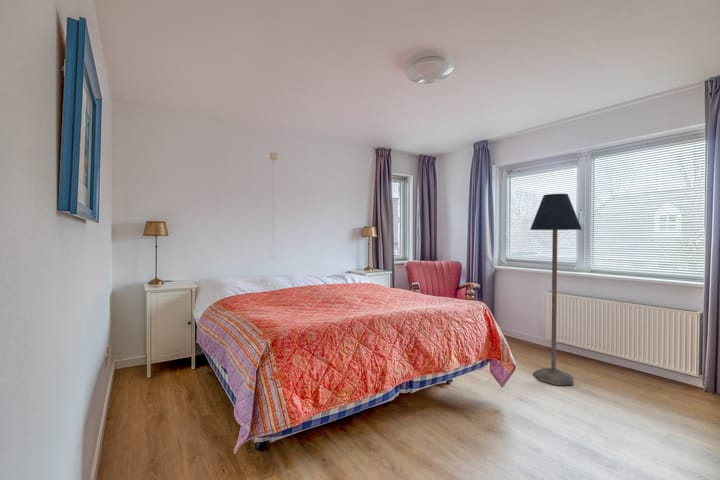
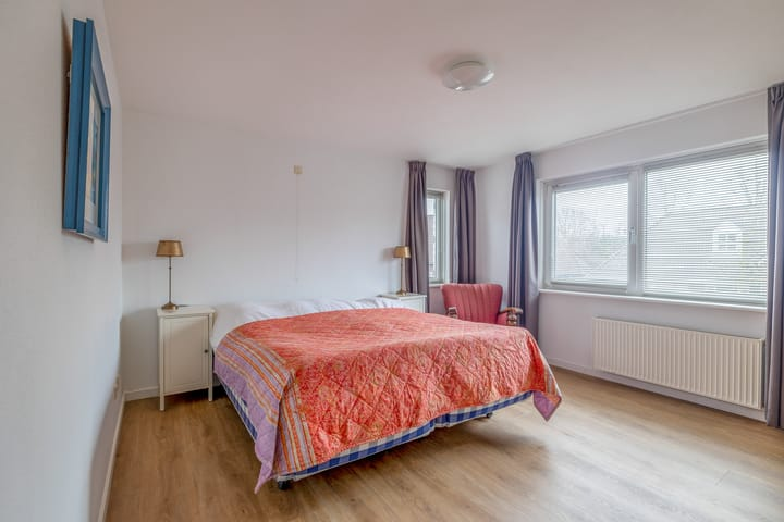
- floor lamp (554, 286)
